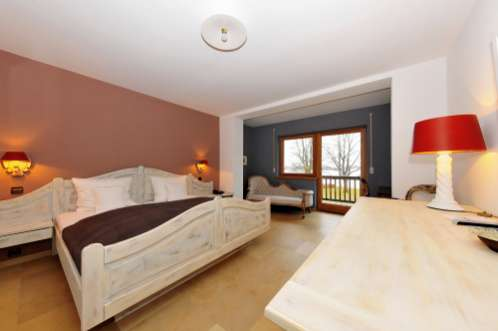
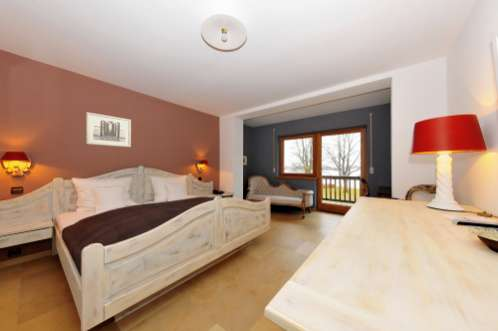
+ wall art (110, 131)
